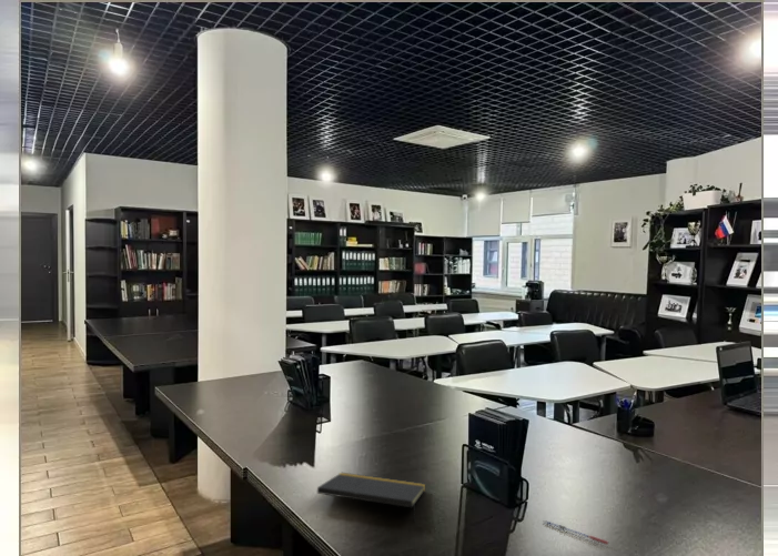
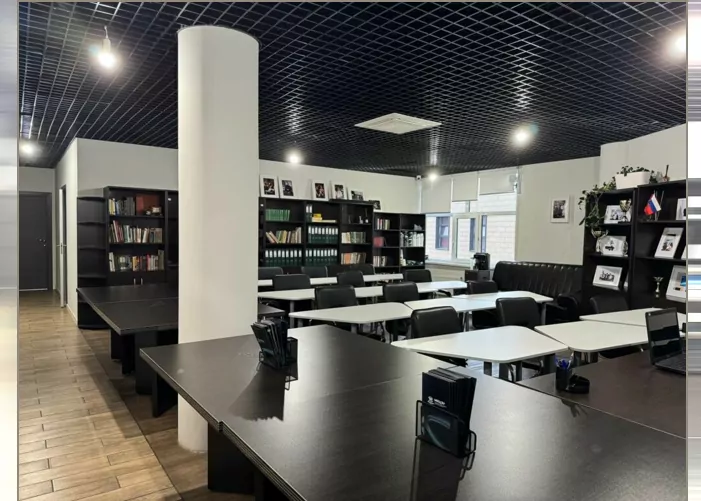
- pen (574, 530)
- notepad (373, 488)
